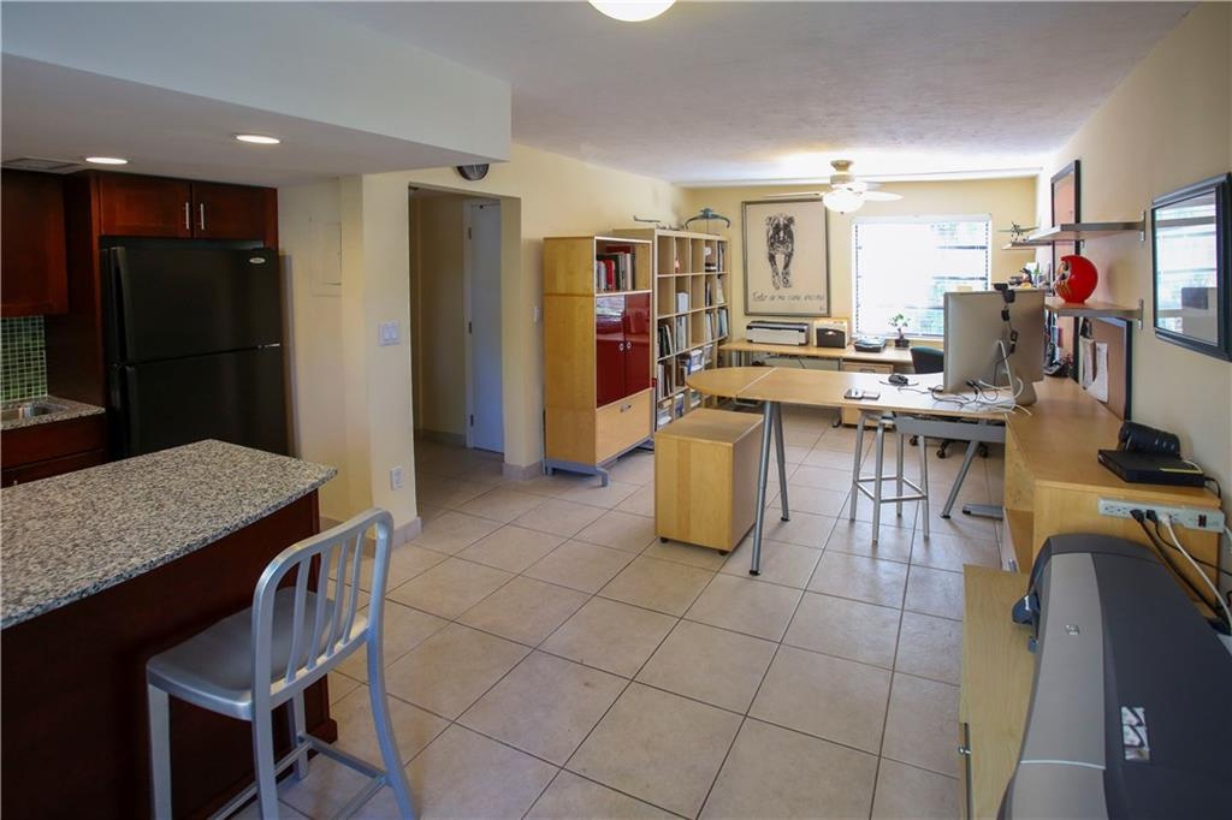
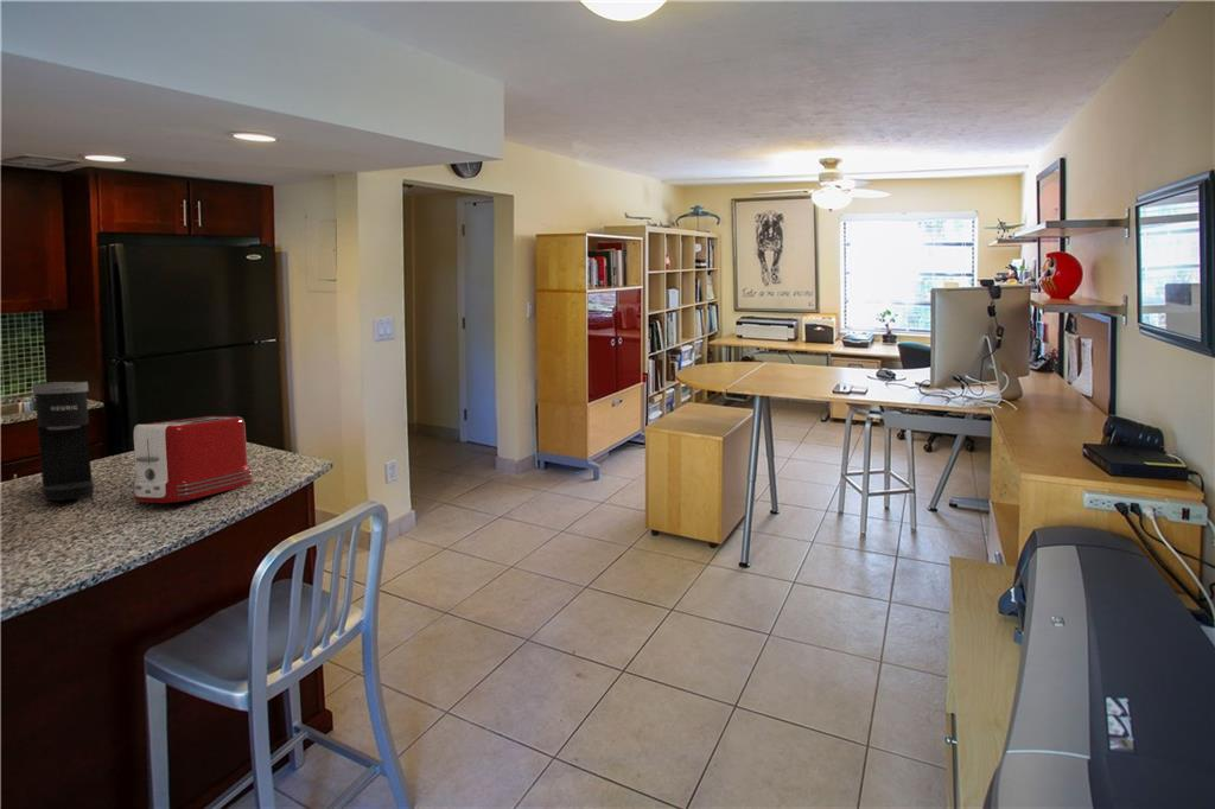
+ coffee maker (63, 437)
+ toaster (193, 456)
